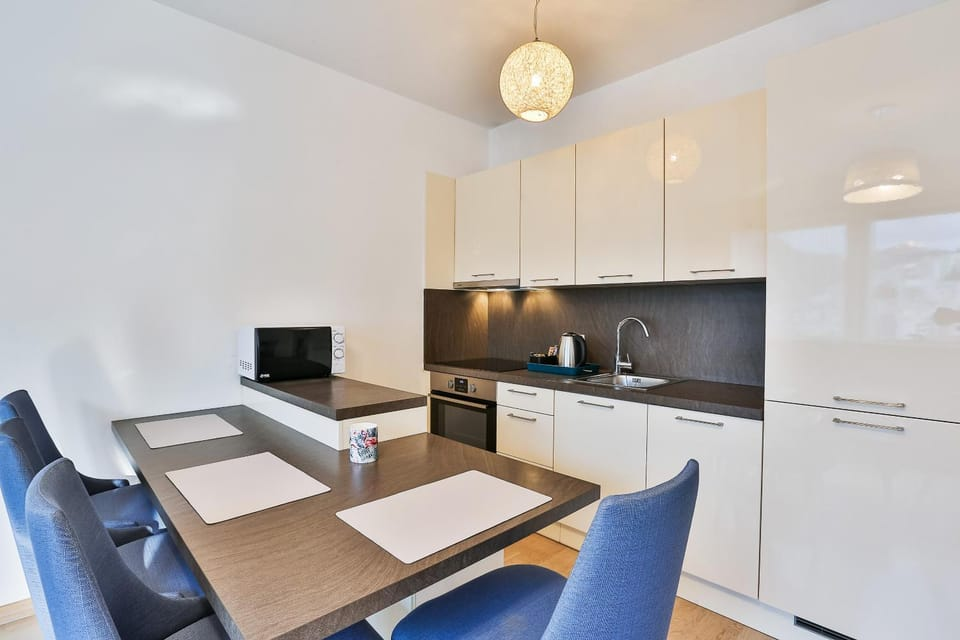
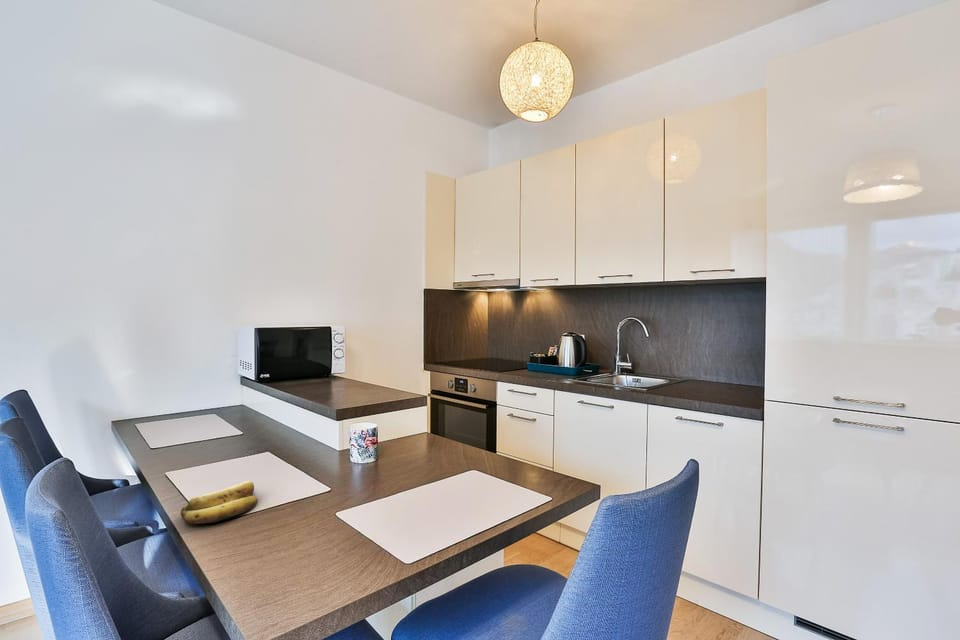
+ banana (220, 495)
